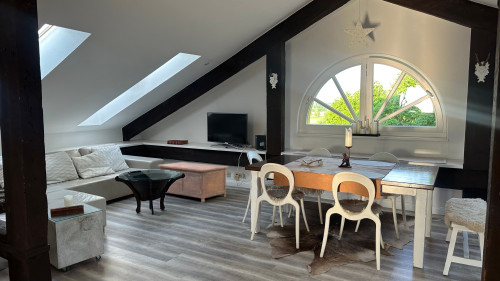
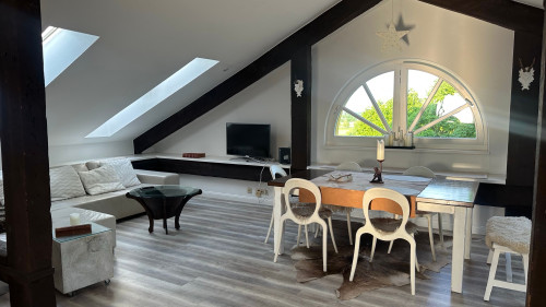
- cabinet (192, 180)
